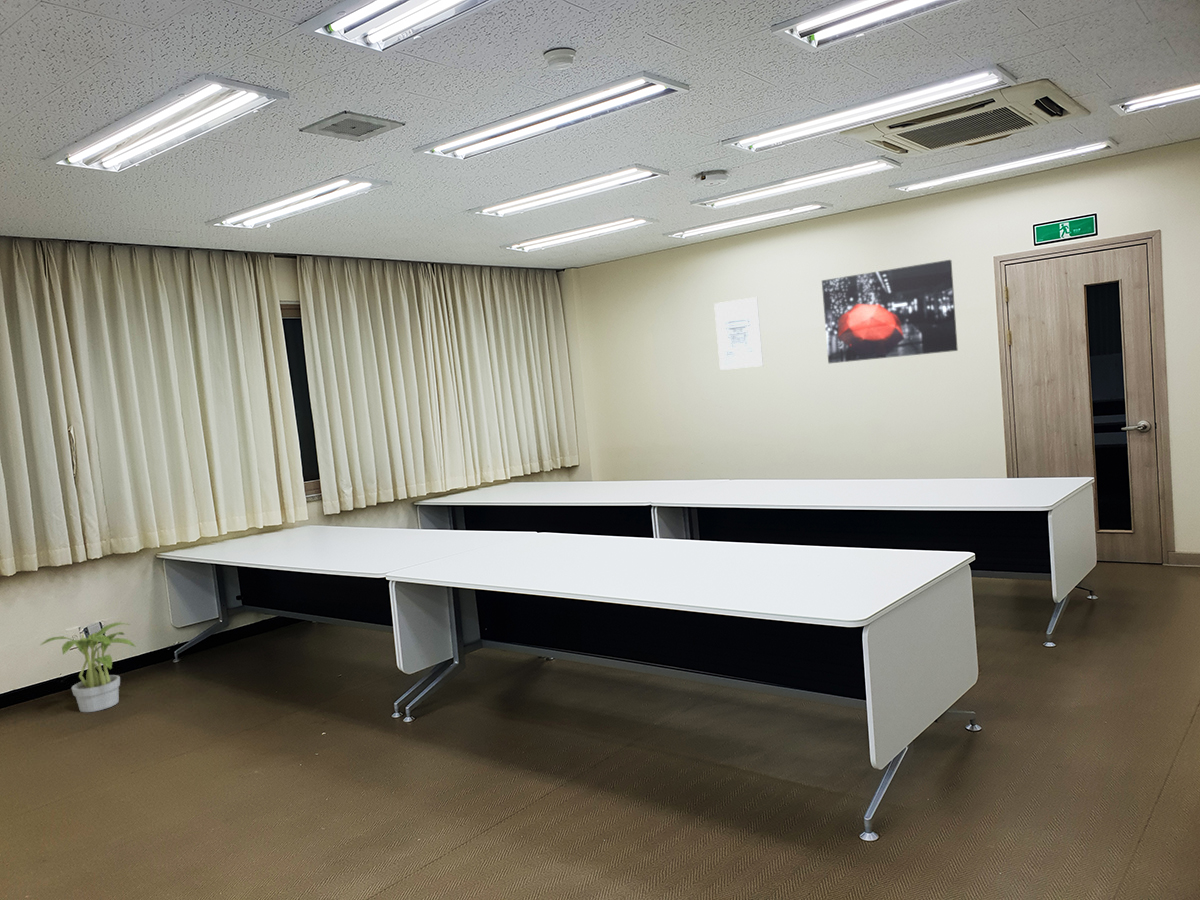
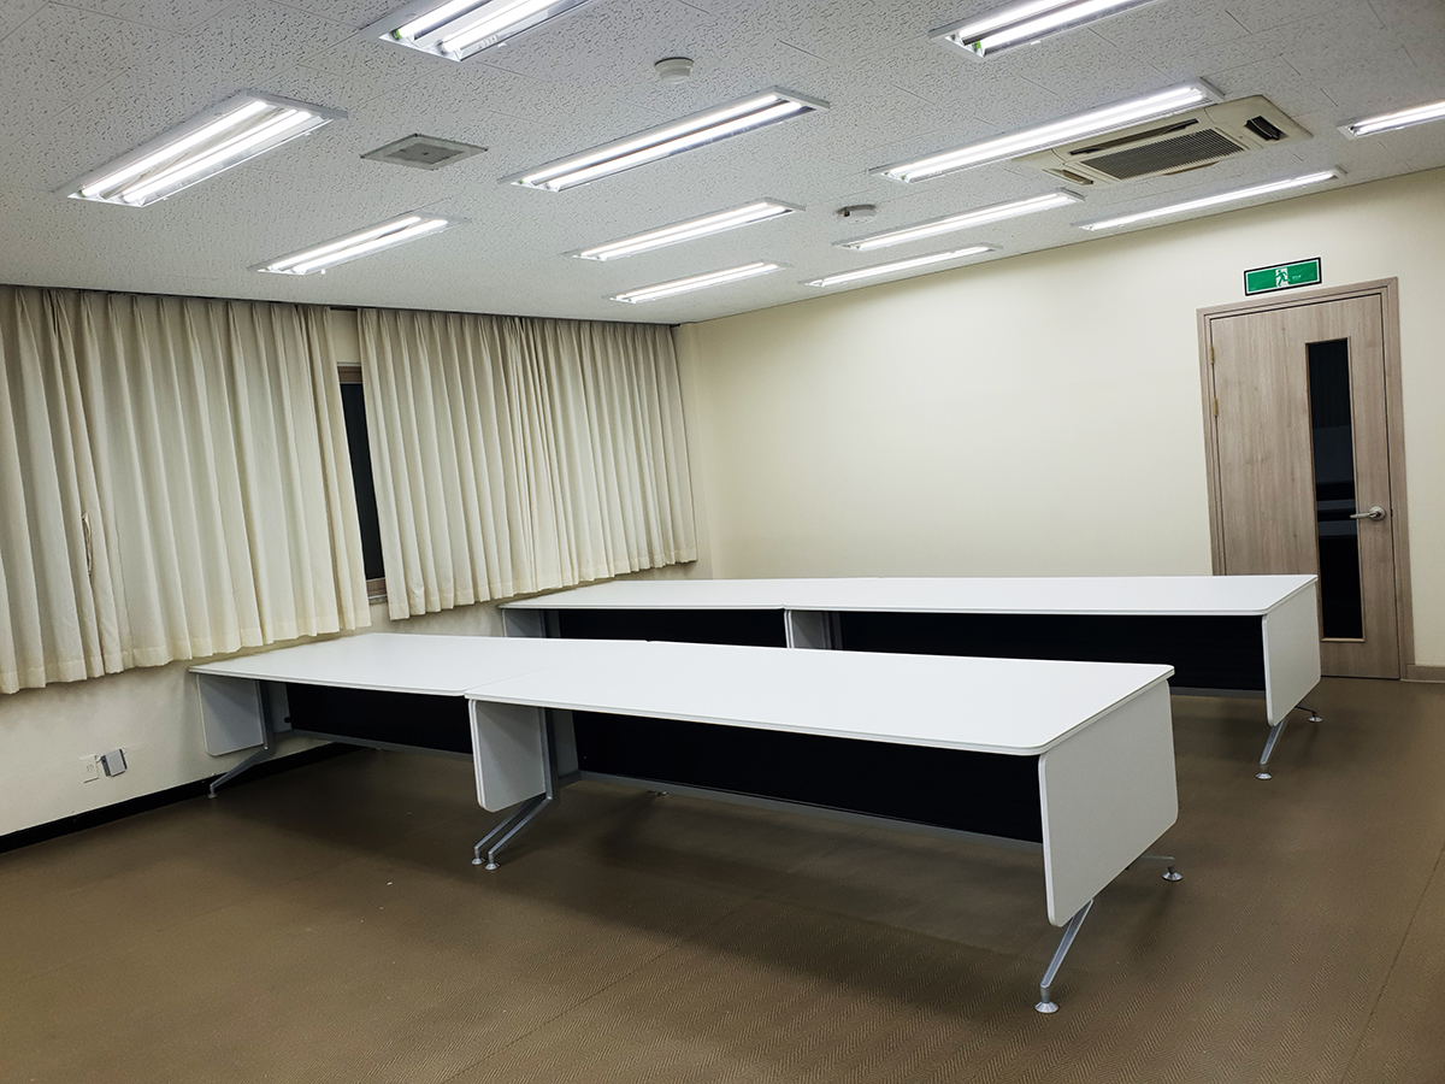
- potted plant (94, 667)
- wall art (886, 314)
- wall art (738, 334)
